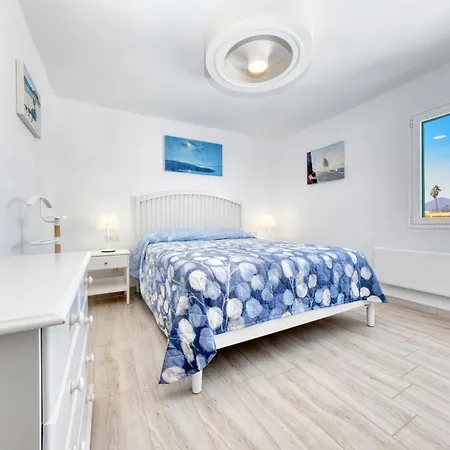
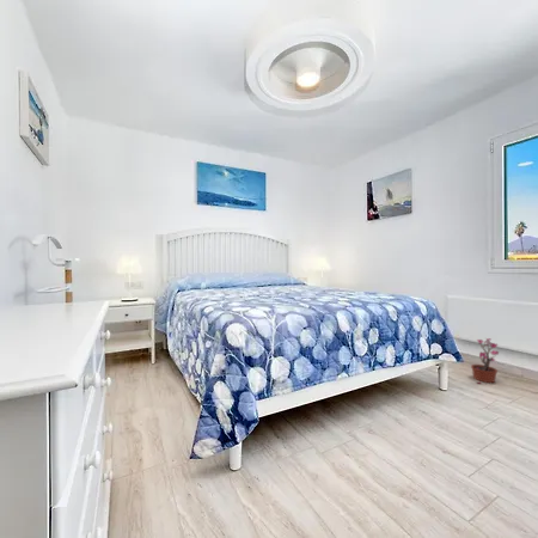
+ potted plant (481, 356)
